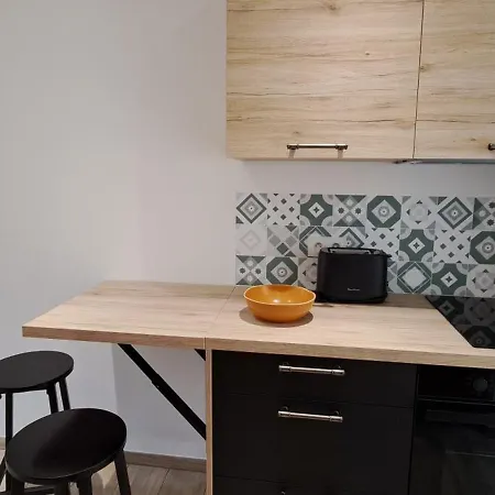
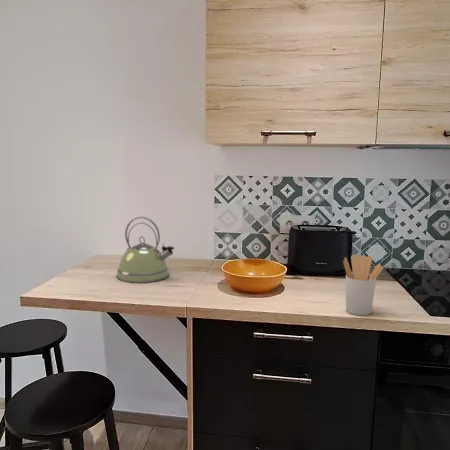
+ kettle (145, 246)
+ utensil holder (360, 283)
